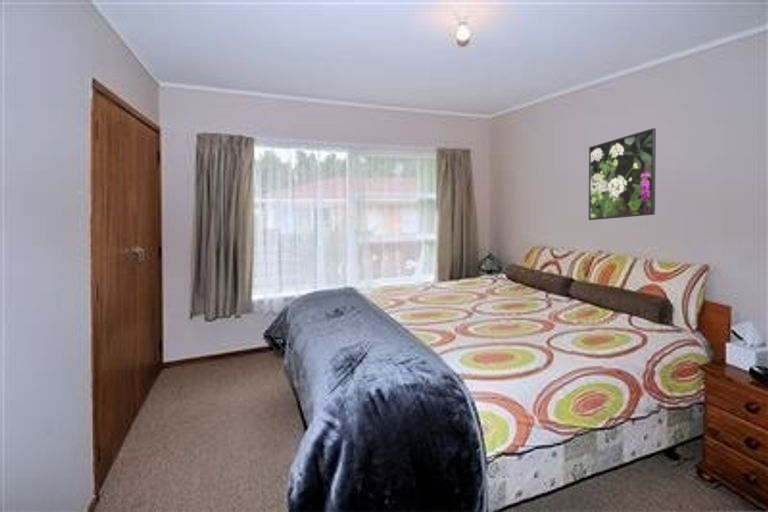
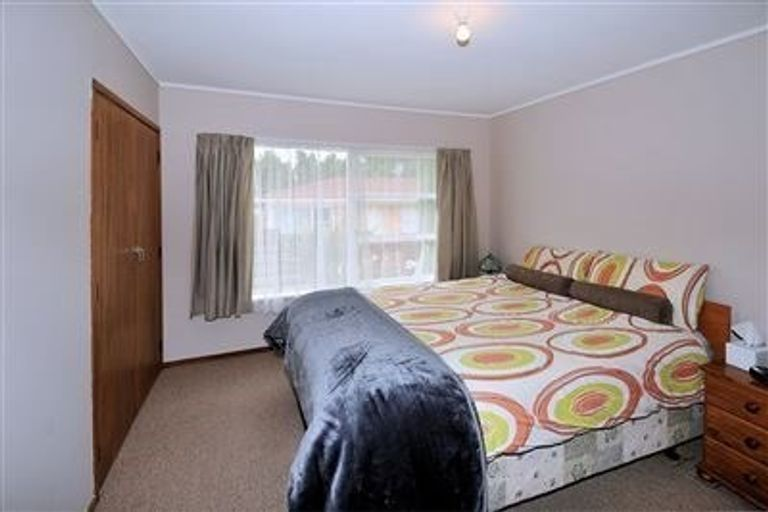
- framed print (619, 178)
